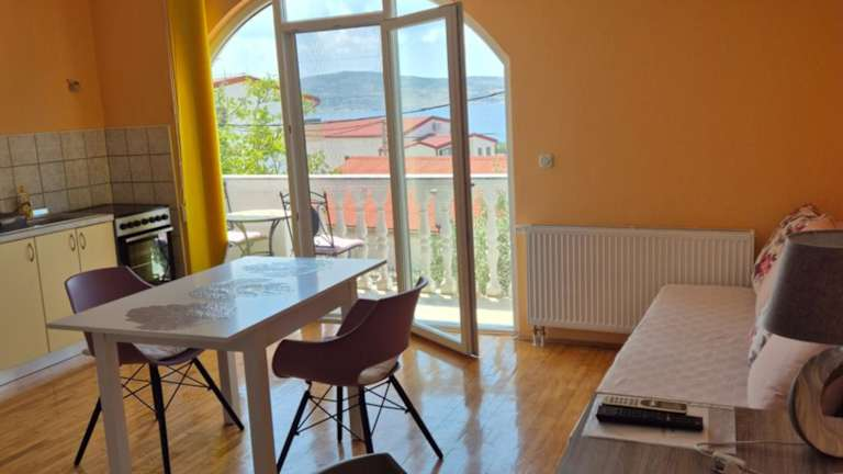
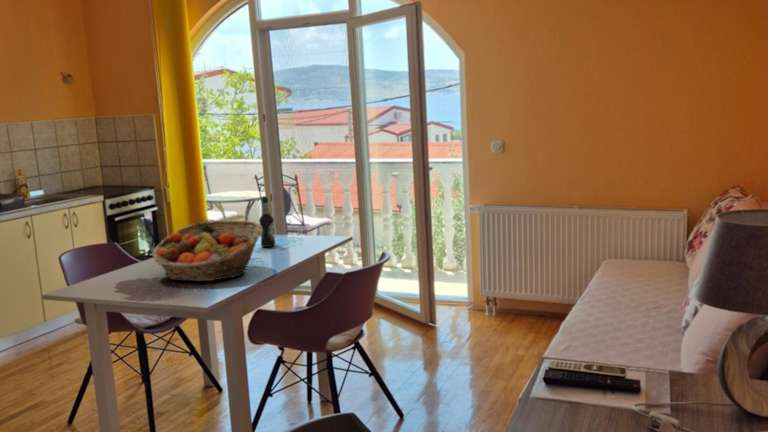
+ bottle (266, 221)
+ fruit basket (208, 250)
